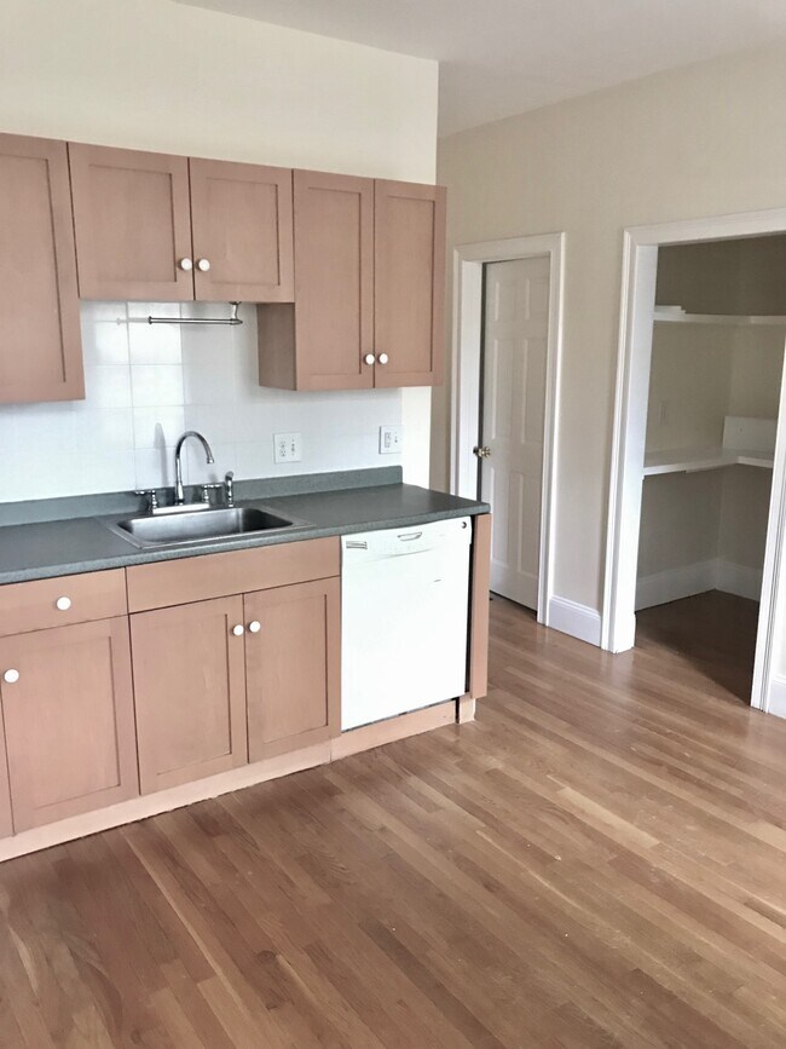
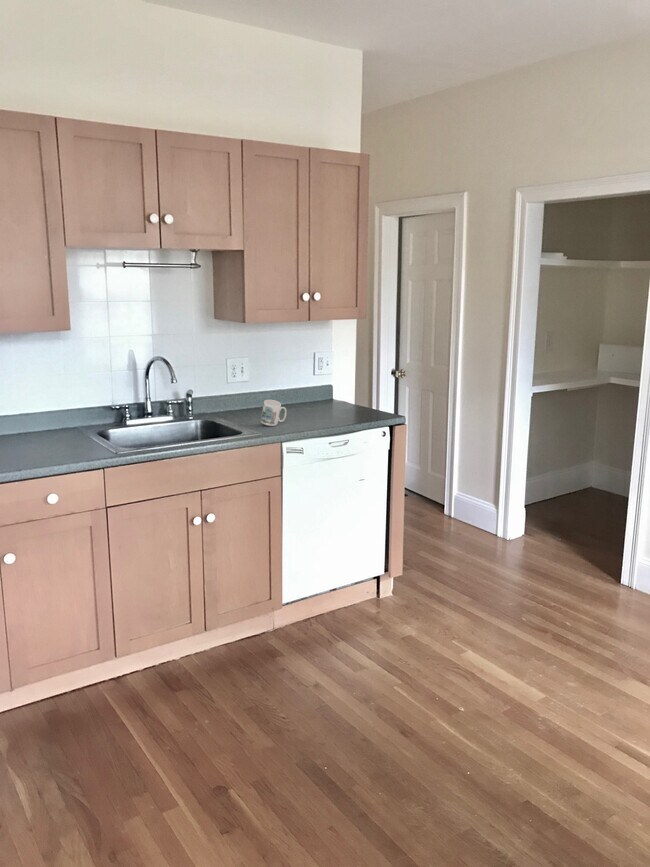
+ mug (273, 412)
